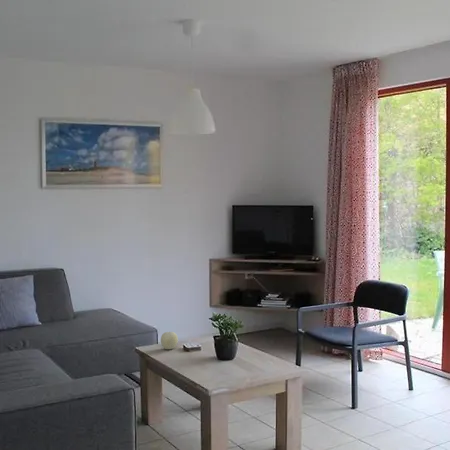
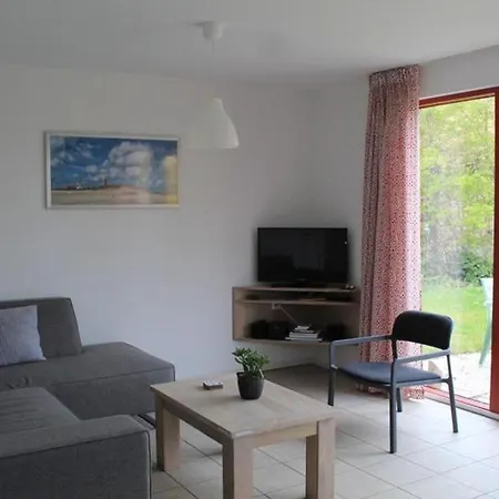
- fruit (169, 340)
